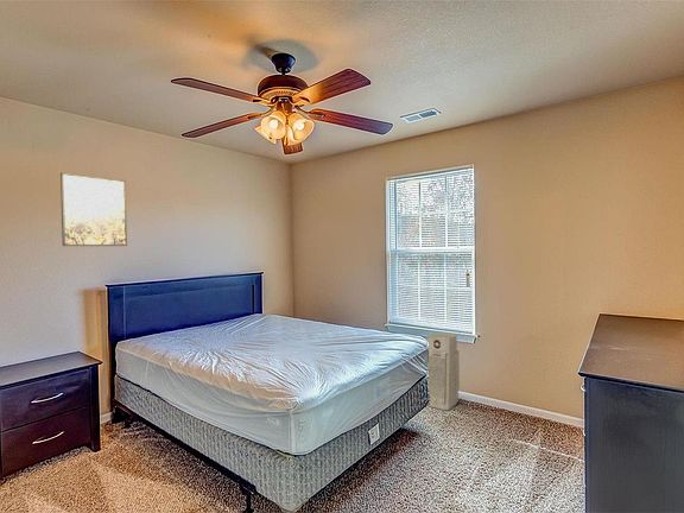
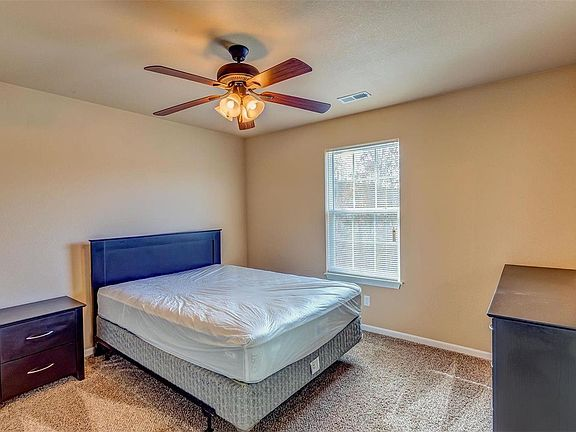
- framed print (95, 211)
- air purifier (443, 368)
